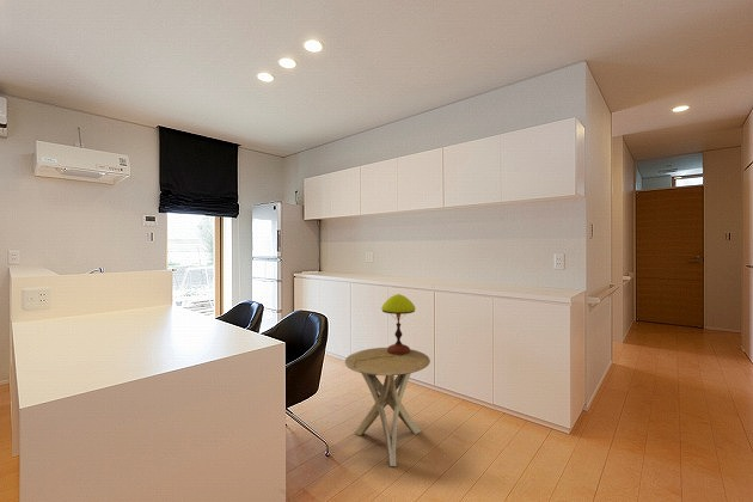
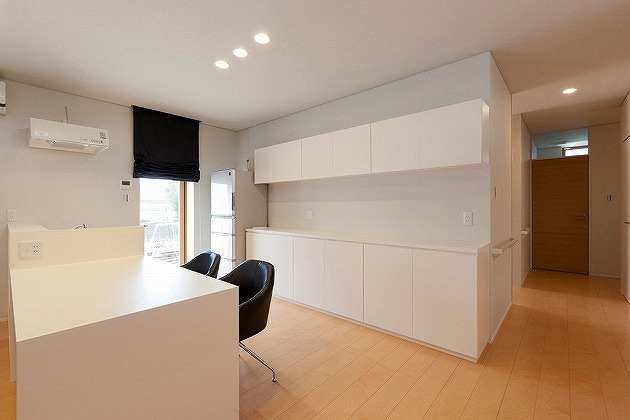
- side table (387, 399)
- table lamp (396, 324)
